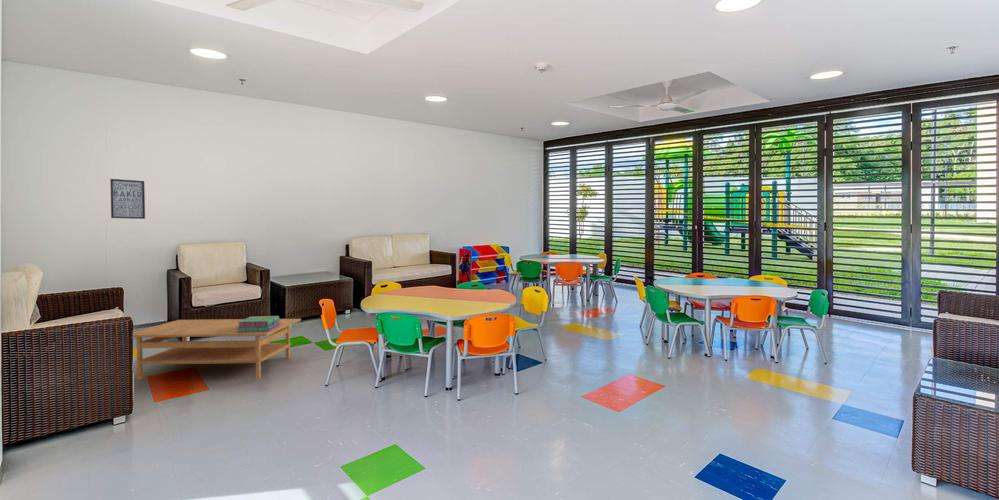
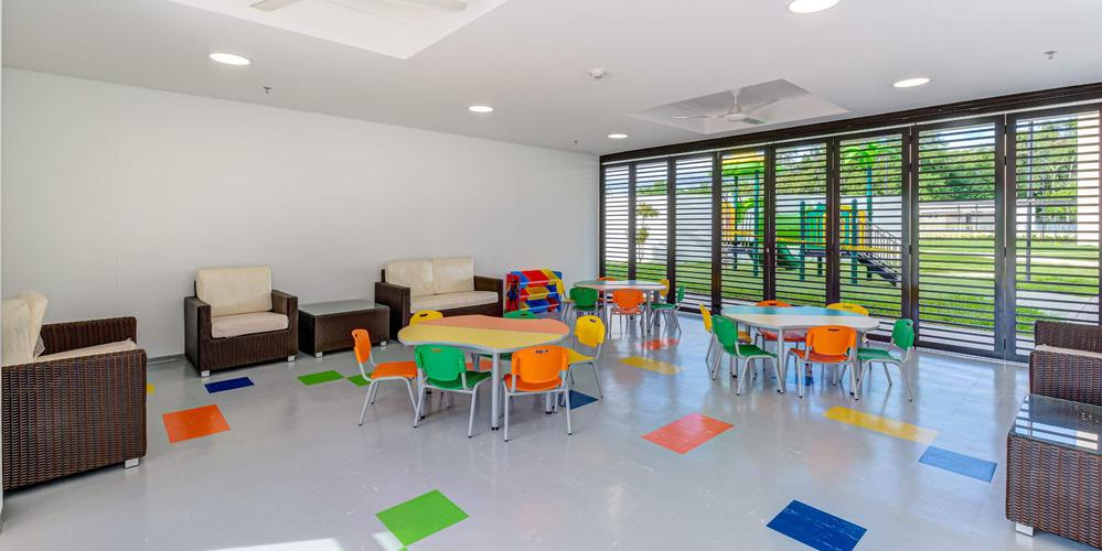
- wall art (128, 199)
- coffee table (219, 347)
- stack of books (259, 323)
